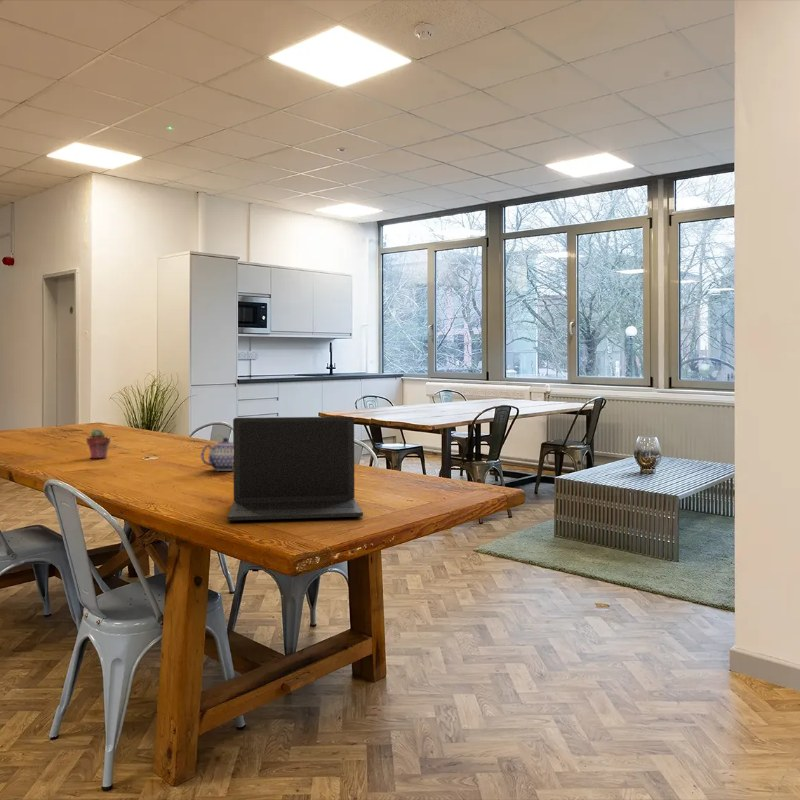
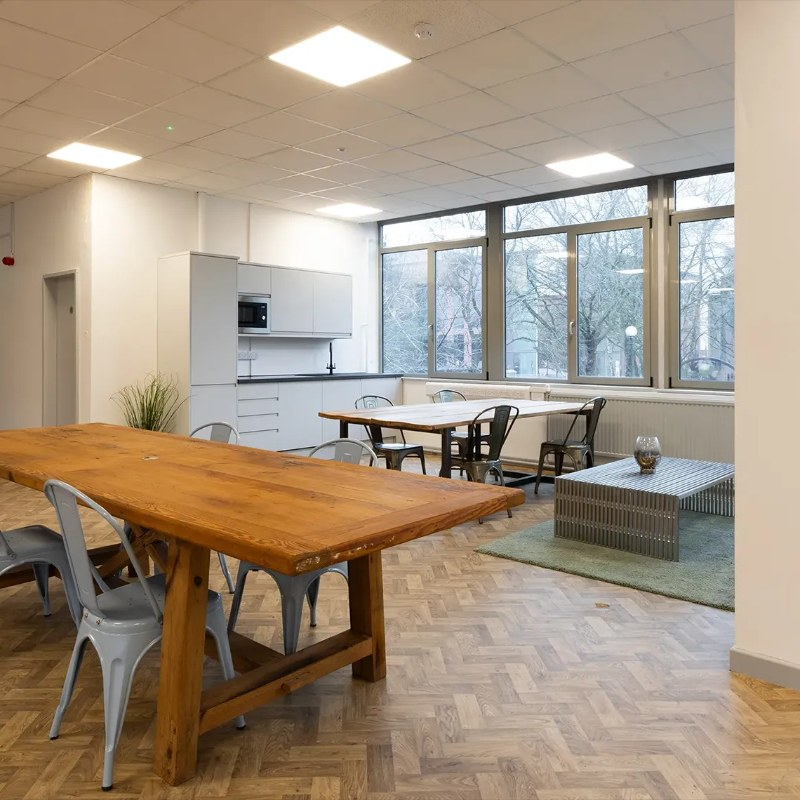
- teapot (225, 453)
- laptop (295, 464)
- potted succulent (98, 443)
